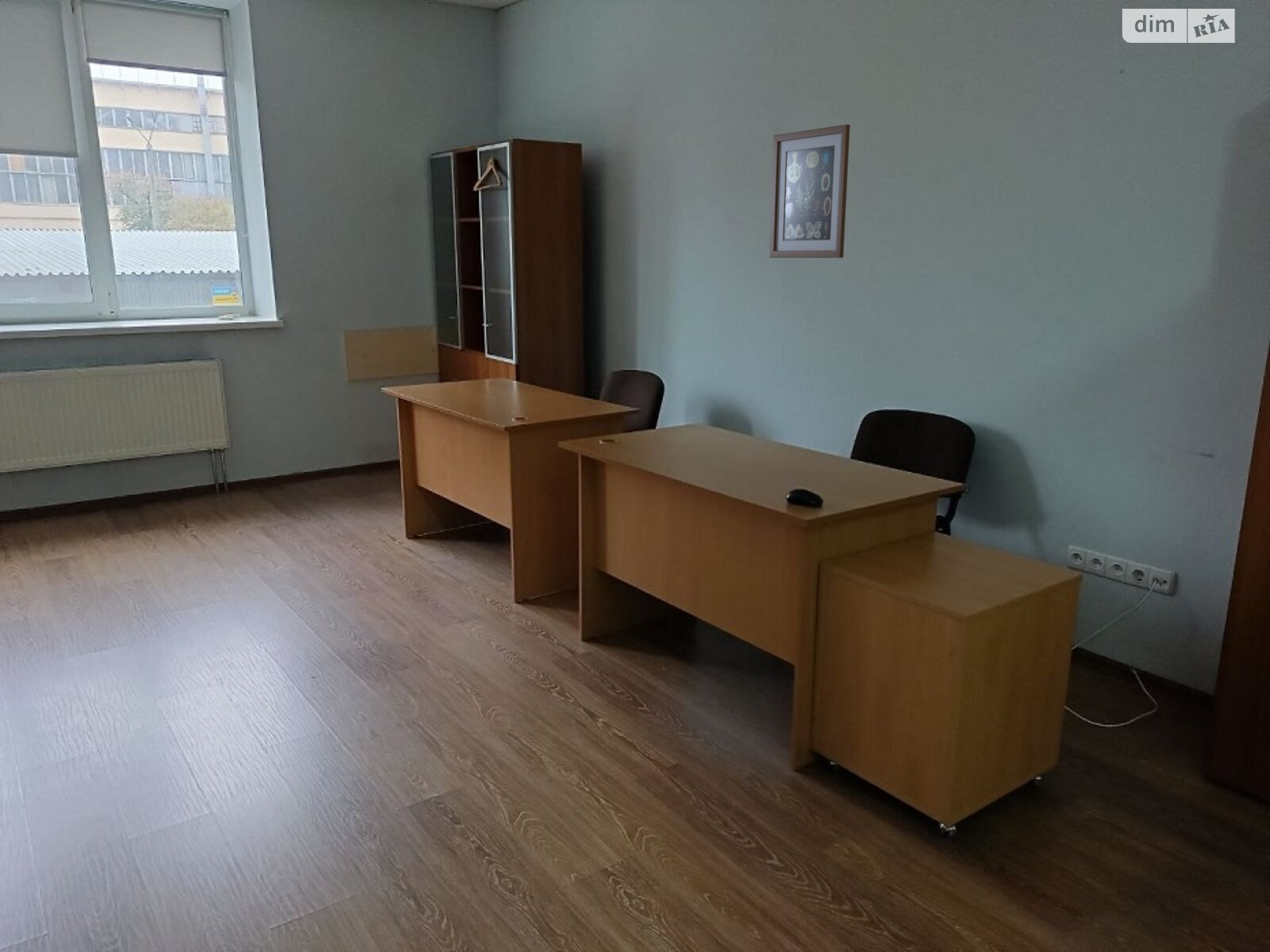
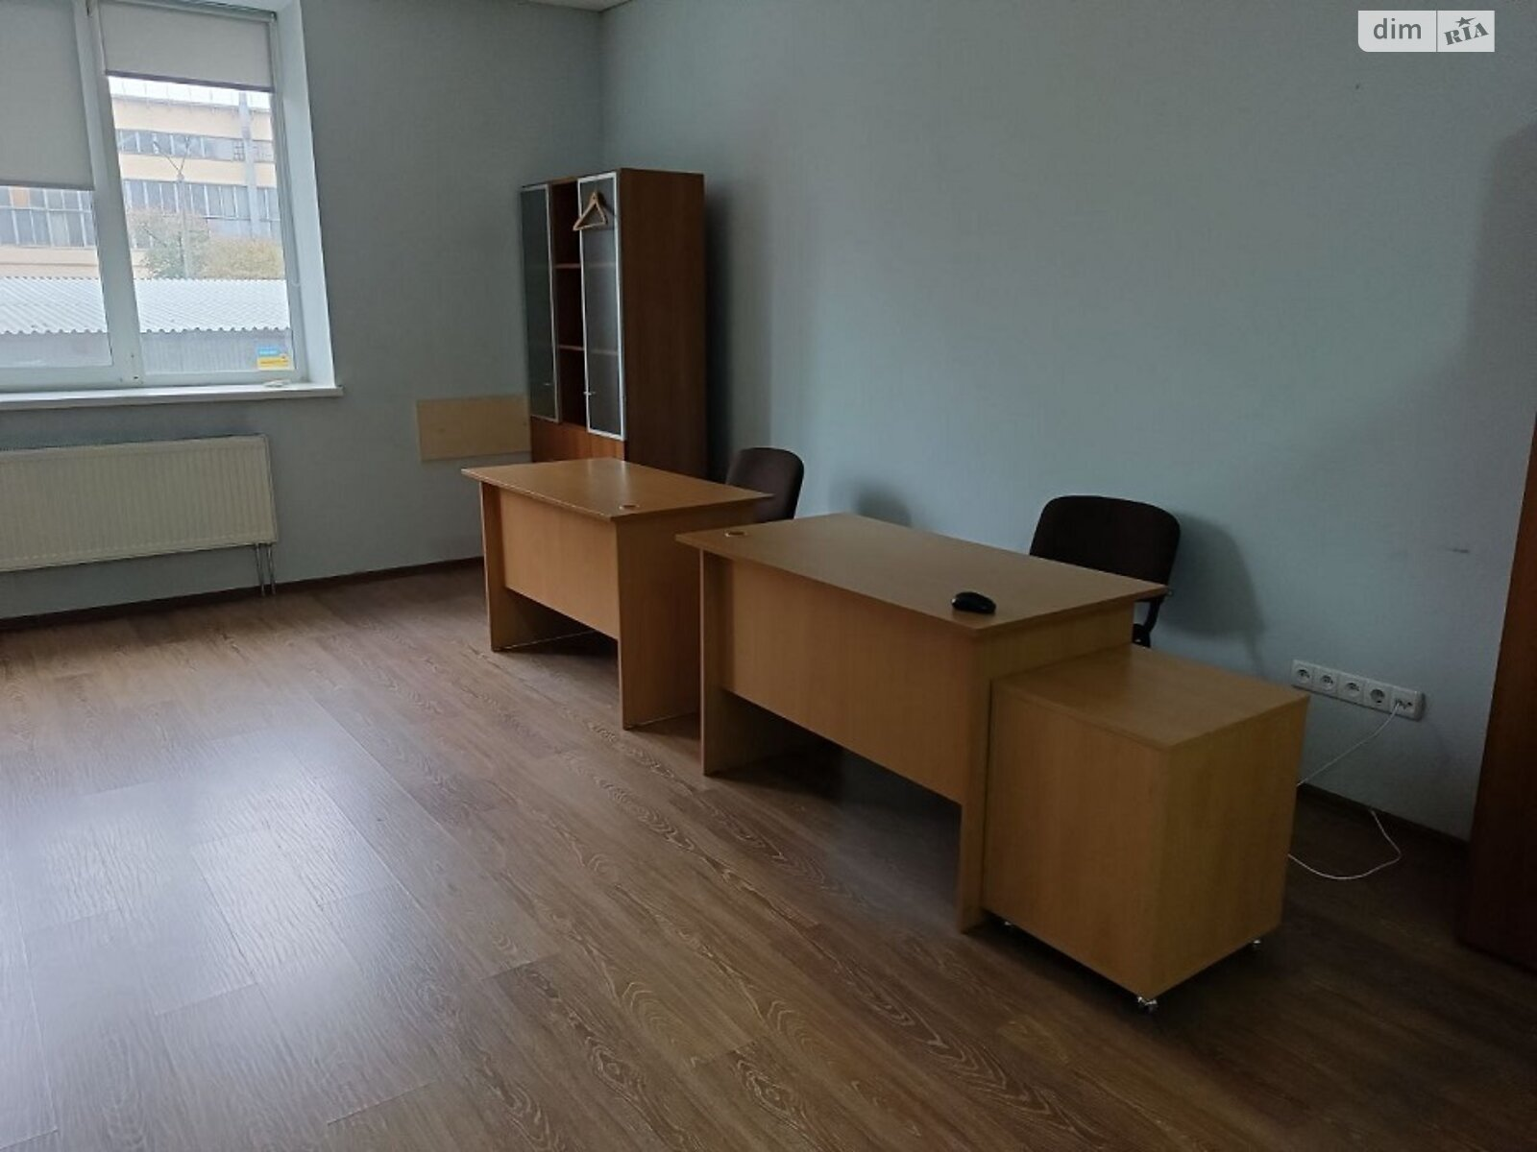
- wall art (807, 194)
